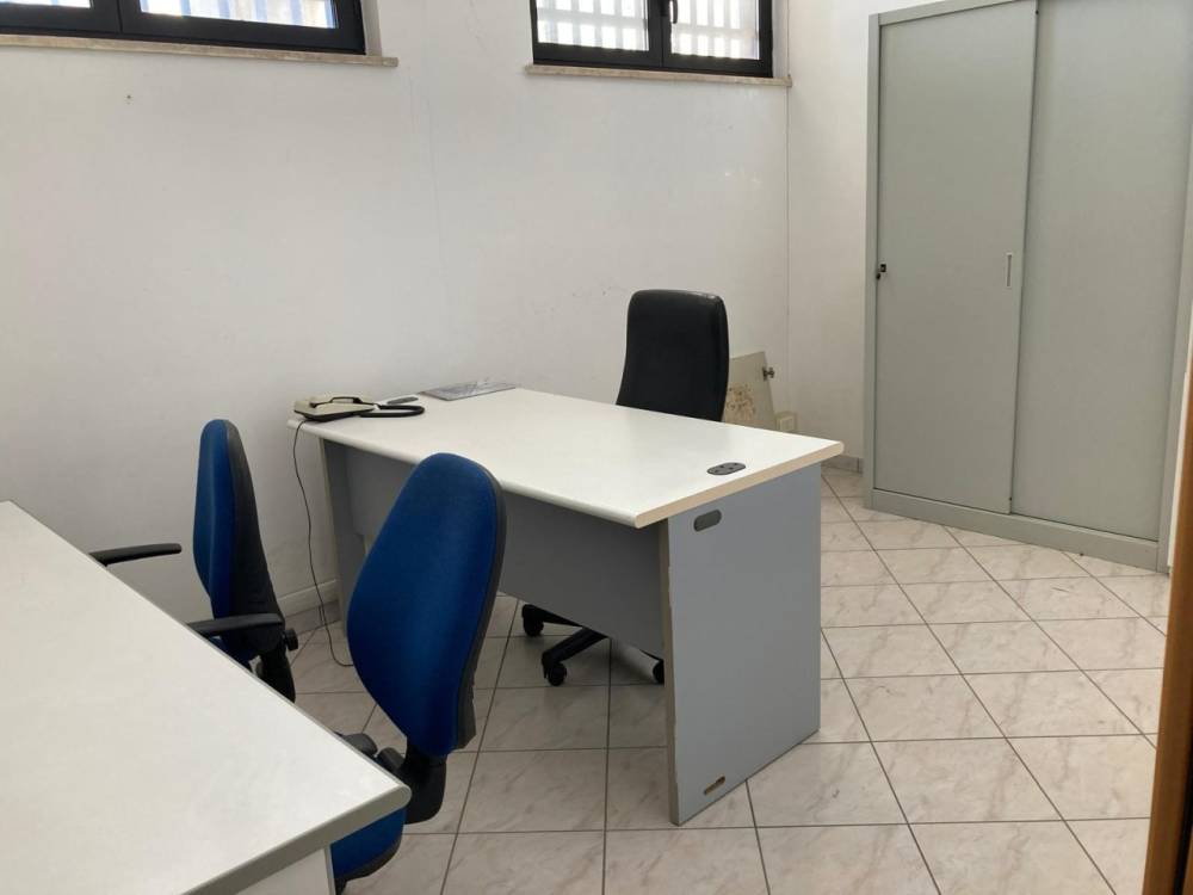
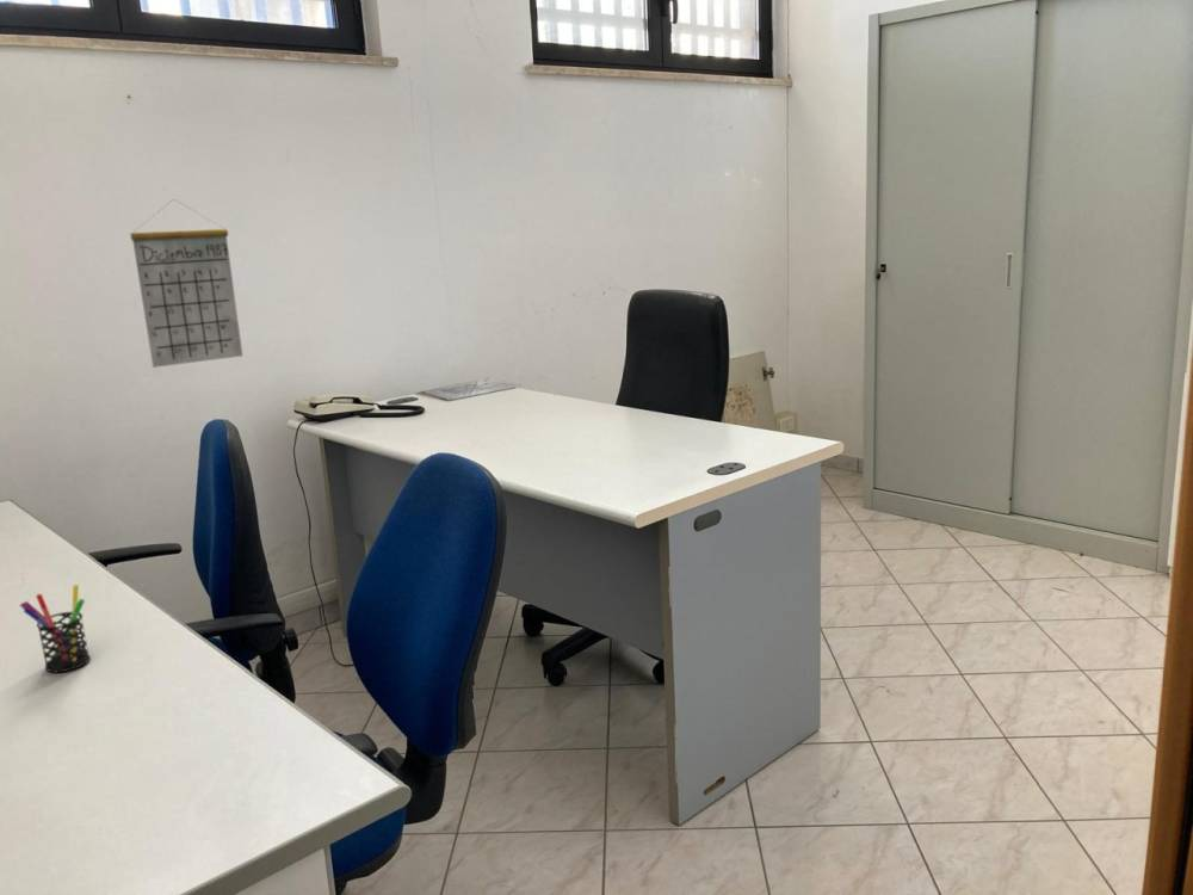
+ calendar (187, 282)
+ pen holder (63, 626)
